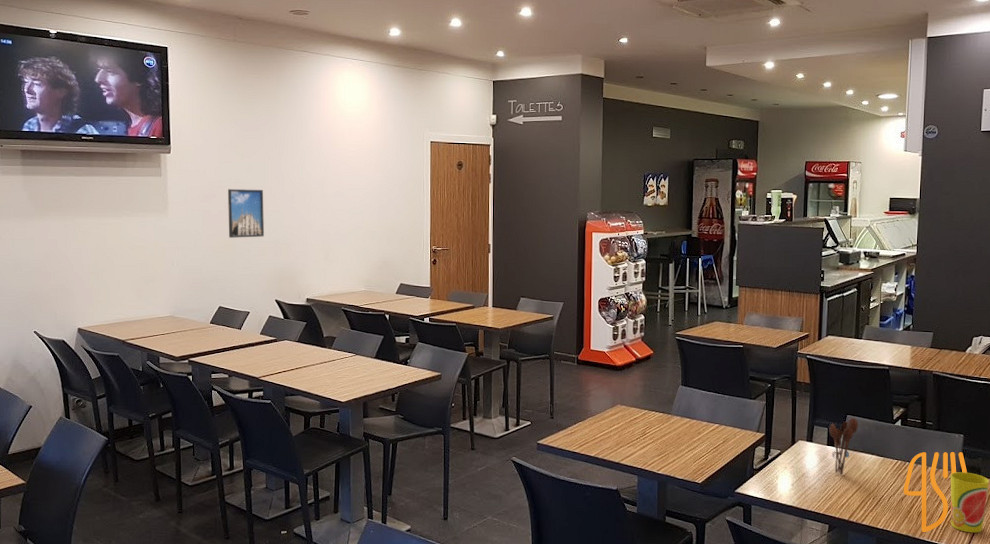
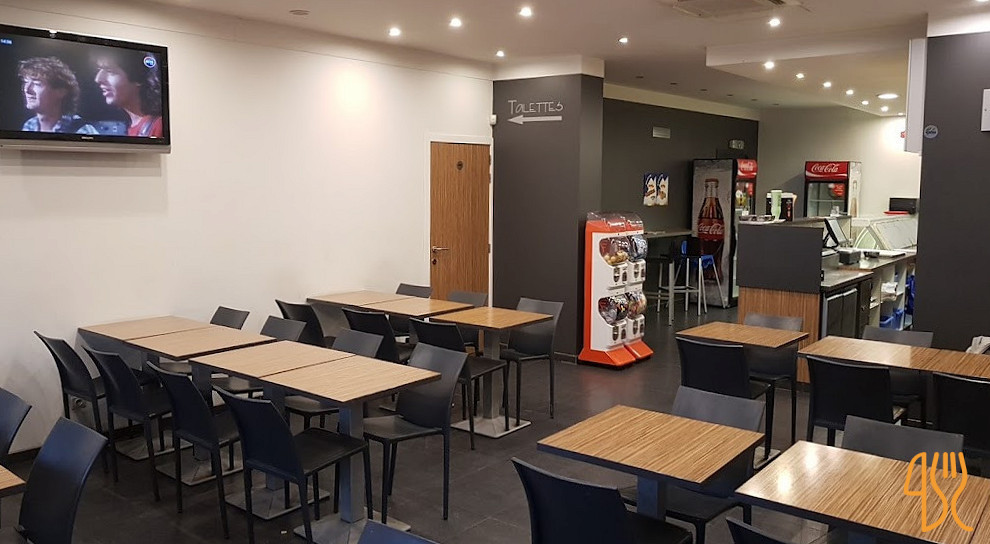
- utensil holder (842, 446)
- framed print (246, 213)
- cup (968, 502)
